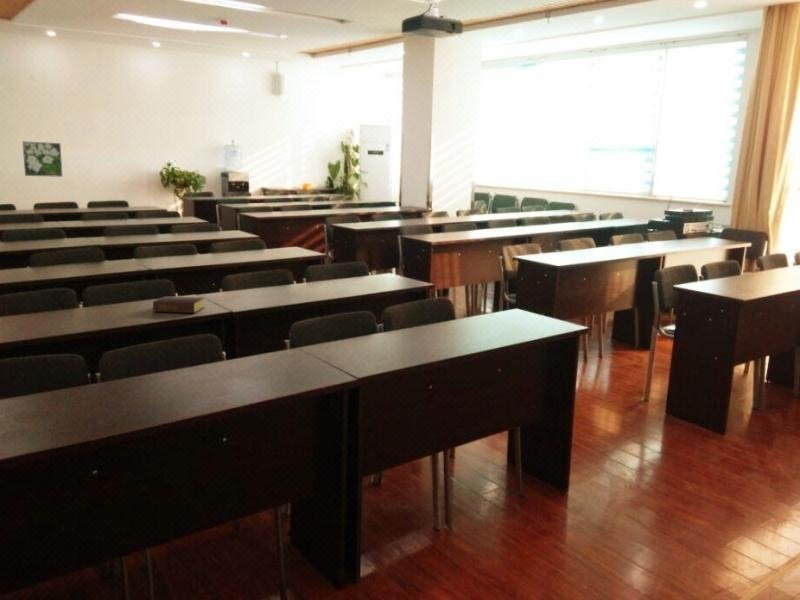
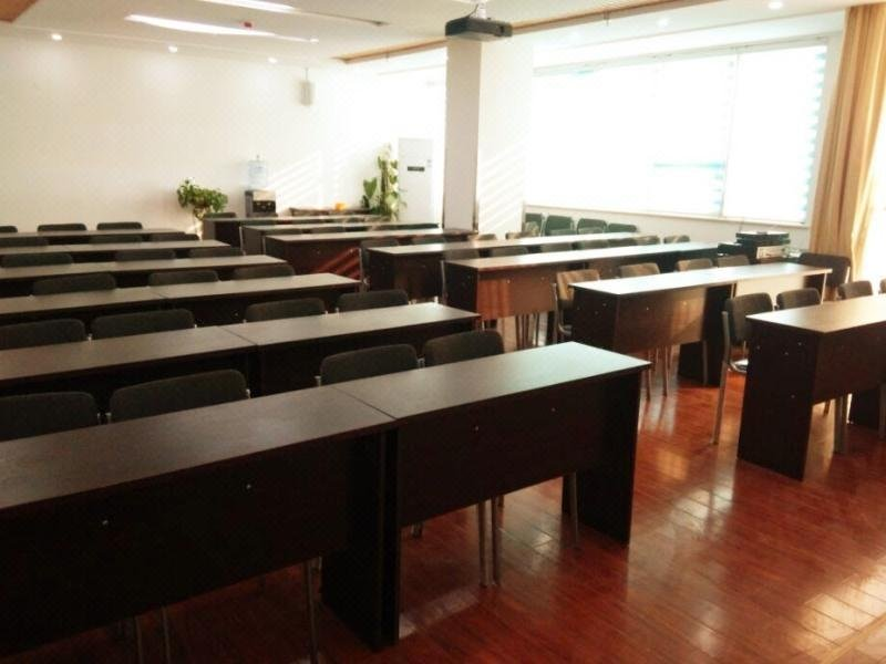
- bible (179, 304)
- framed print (42, 159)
